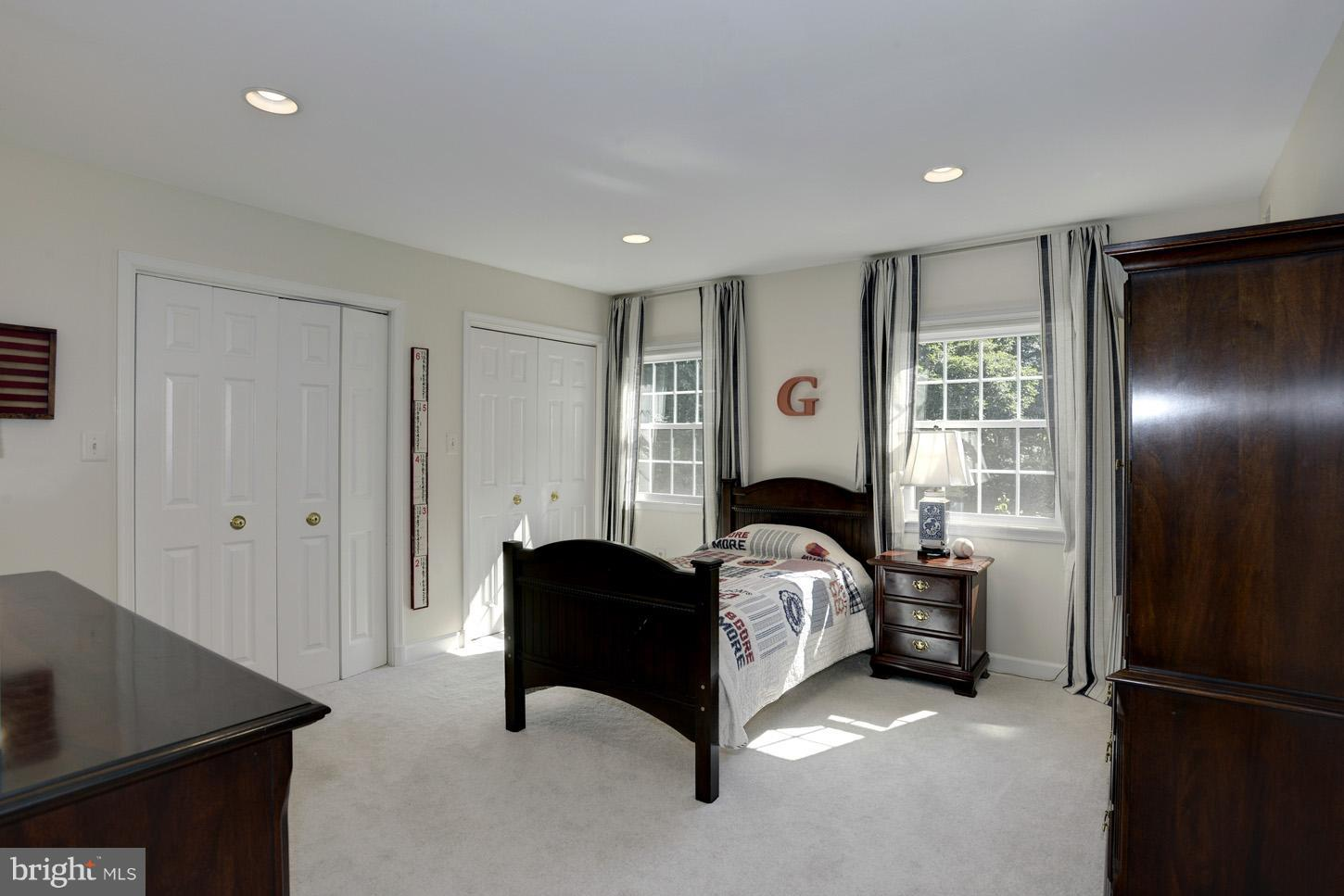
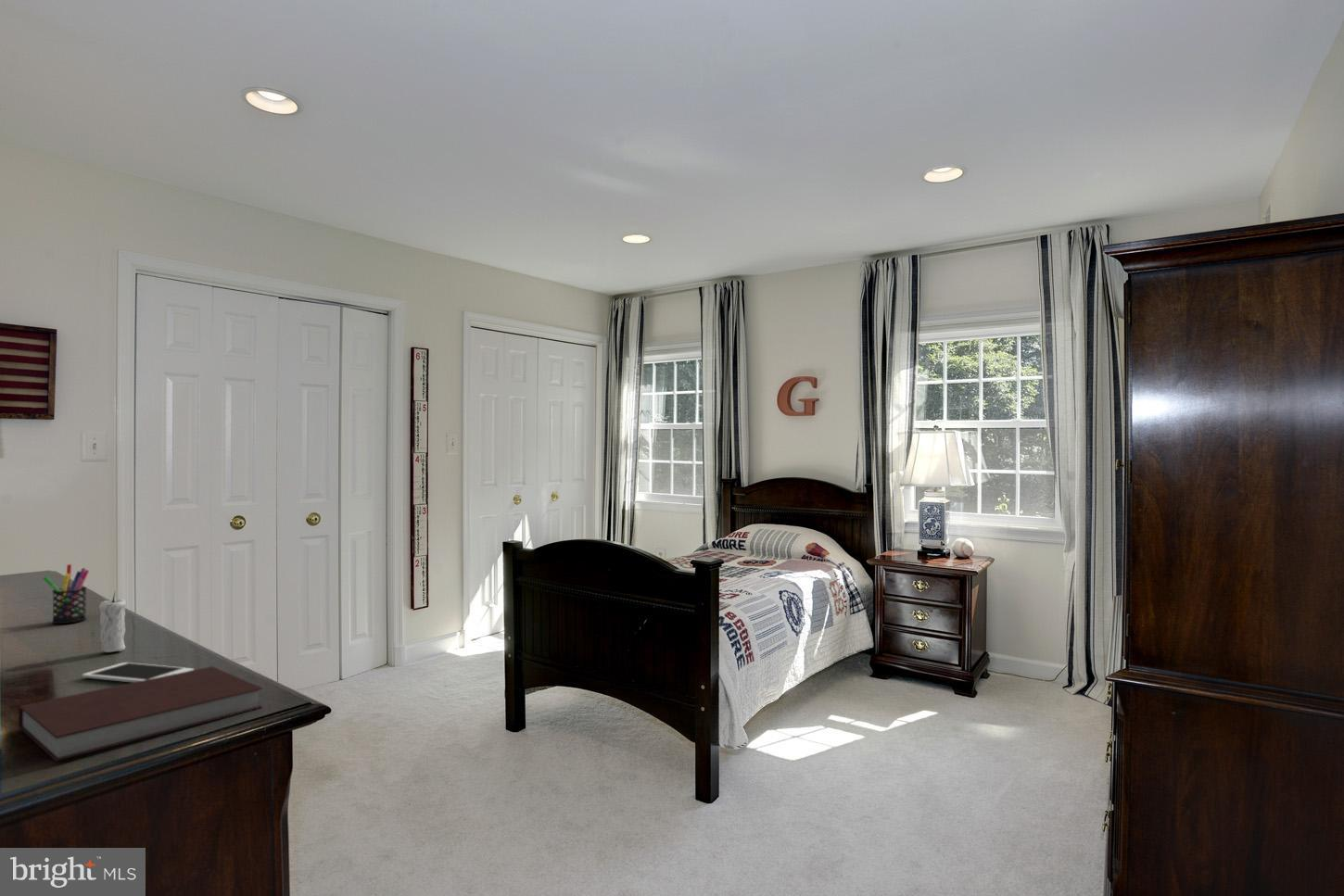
+ notebook (145, 706)
+ cell phone (138, 673)
+ pen holder (65, 593)
+ candle (112, 620)
